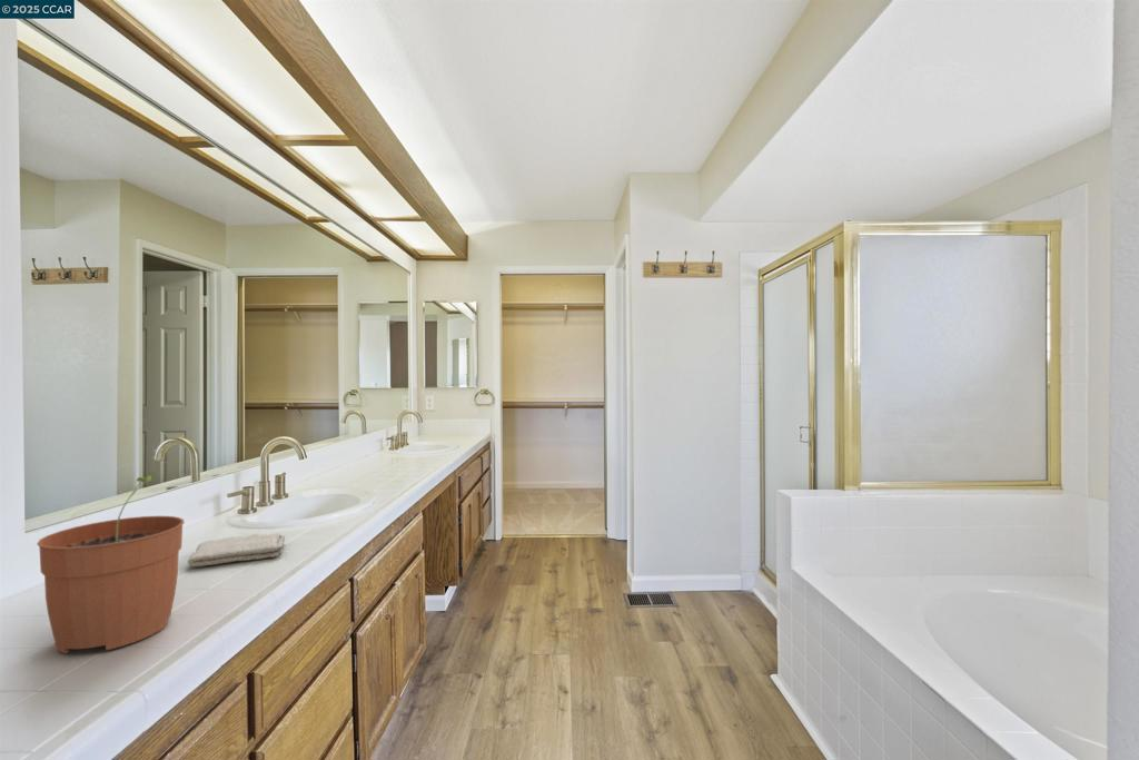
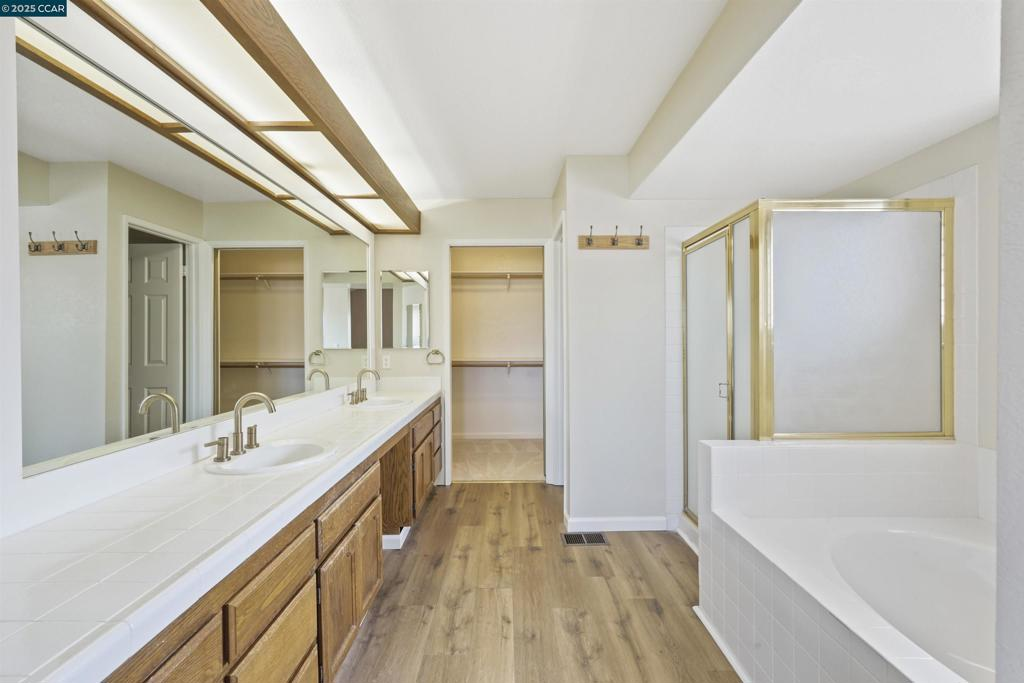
- washcloth (239, 547)
- plant pot (116, 554)
